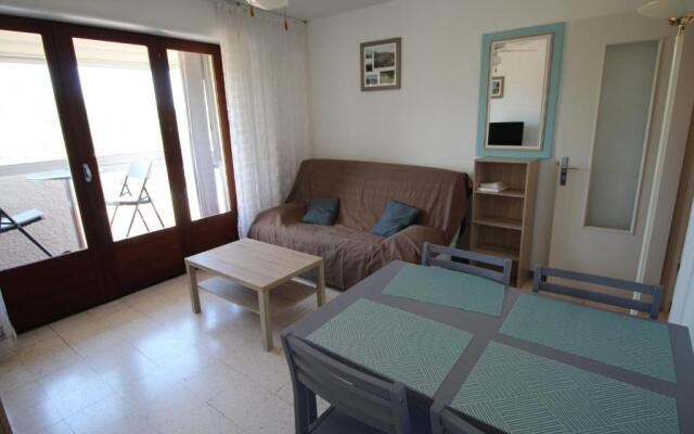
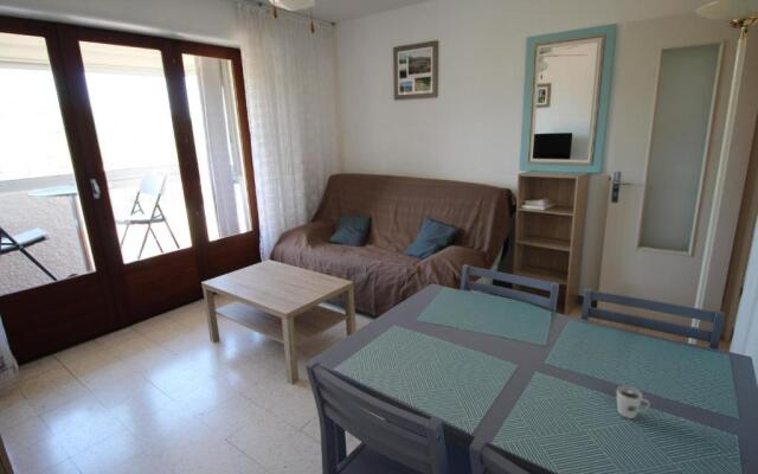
+ cup (632, 396)
